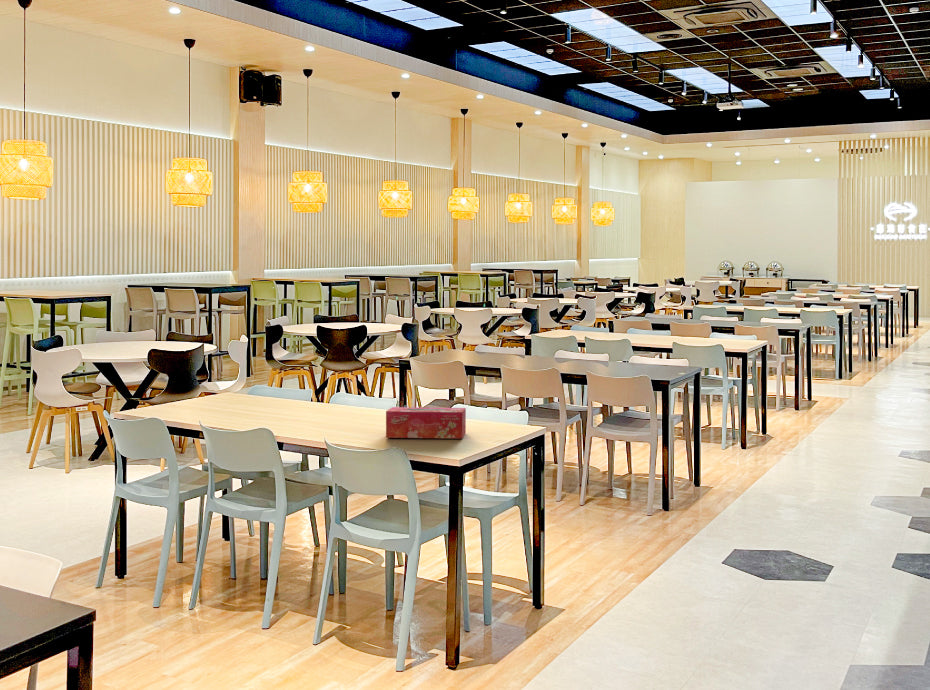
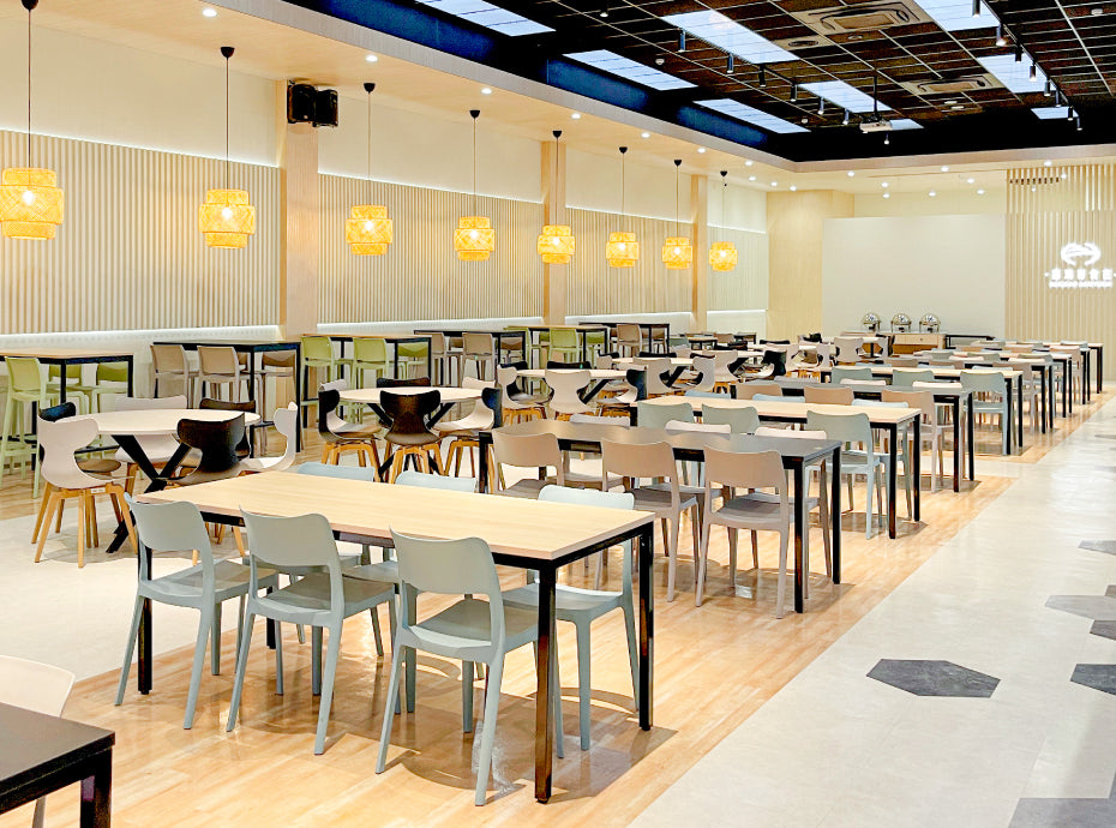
- tissue box (426, 422)
